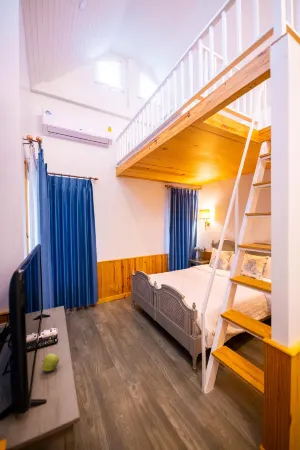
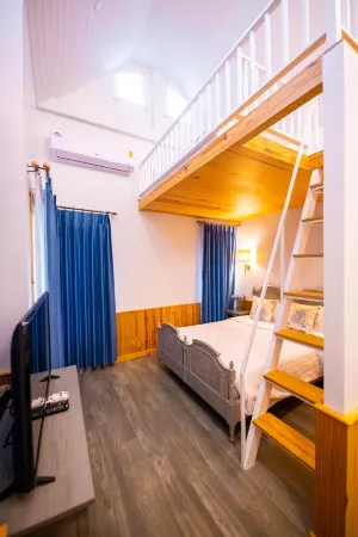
- apple (50, 362)
